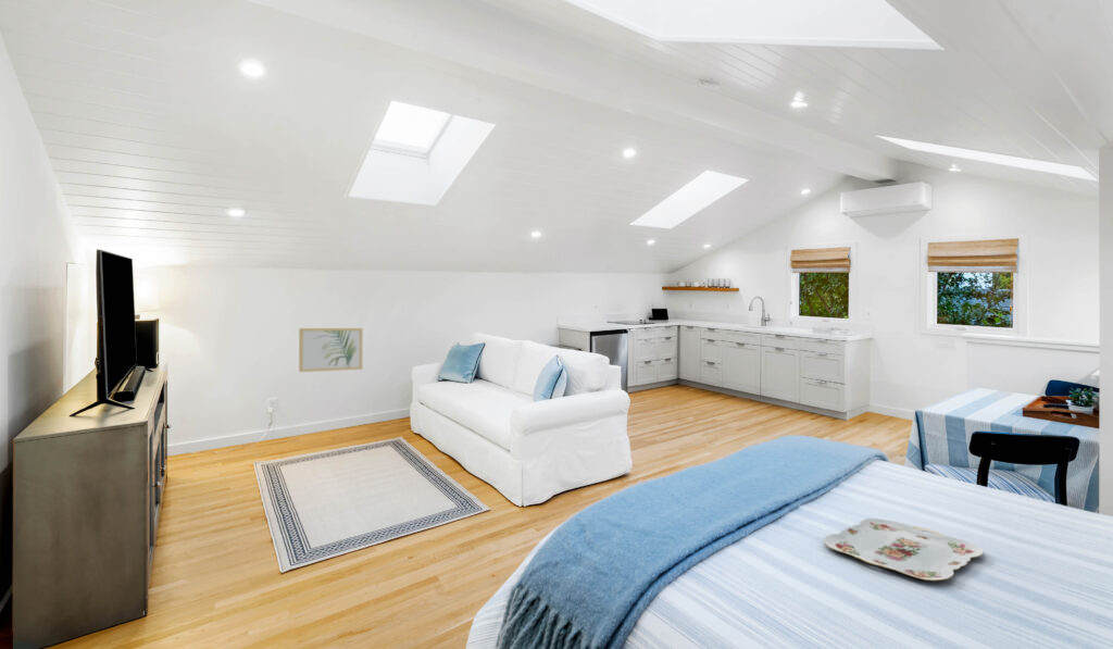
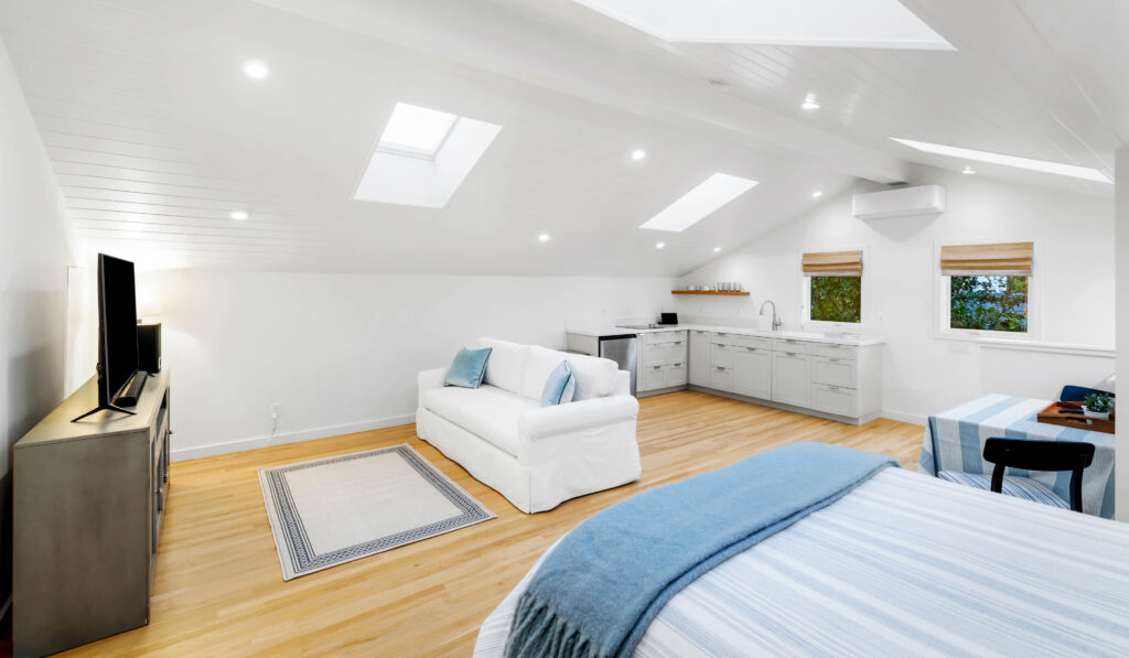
- wall art (332, 349)
- serving tray (901, 547)
